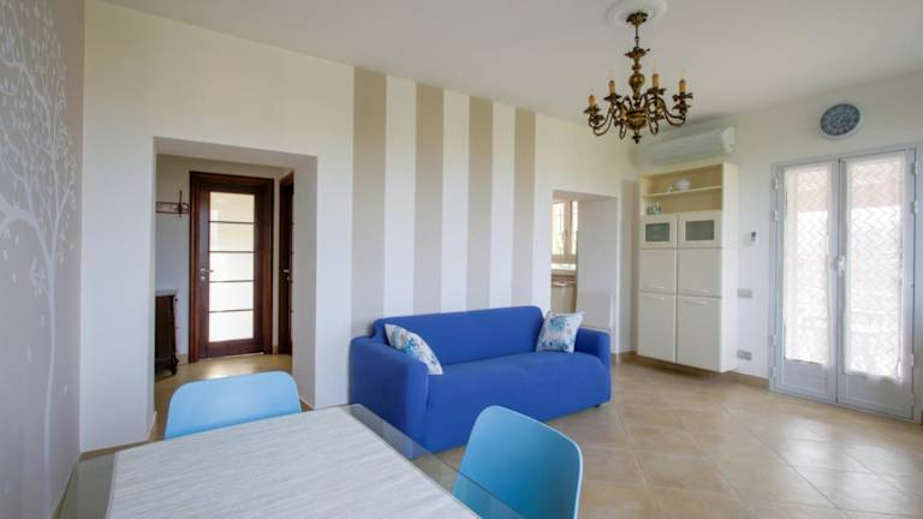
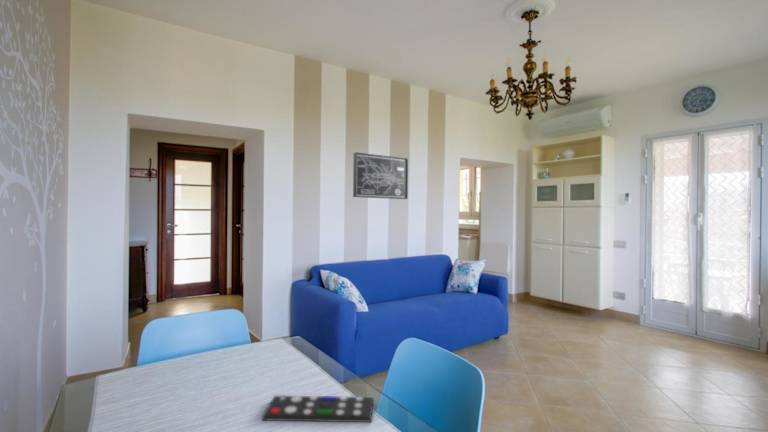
+ wall art (381, 177)
+ remote control (320, 407)
